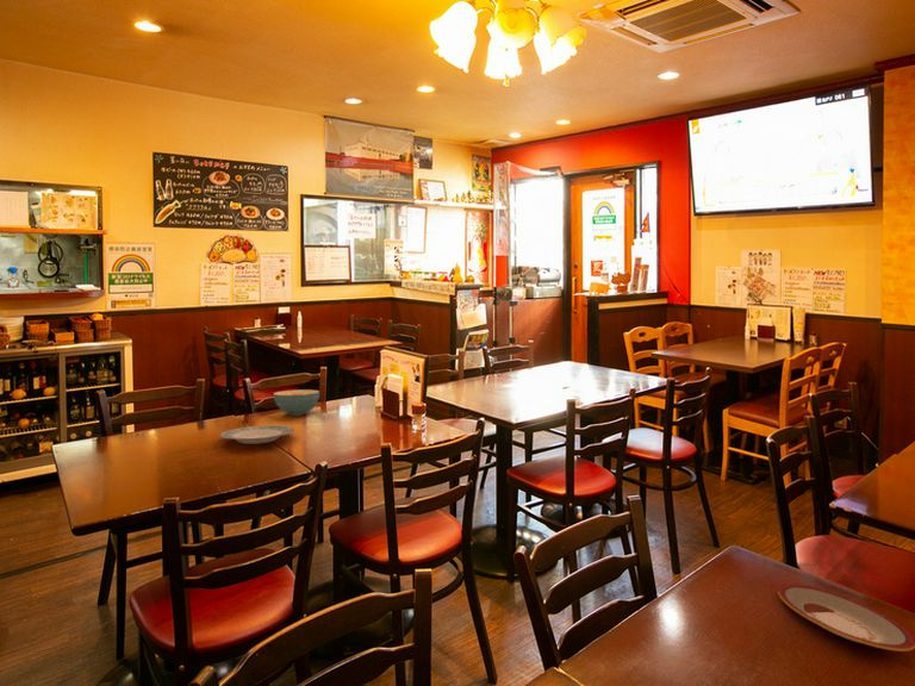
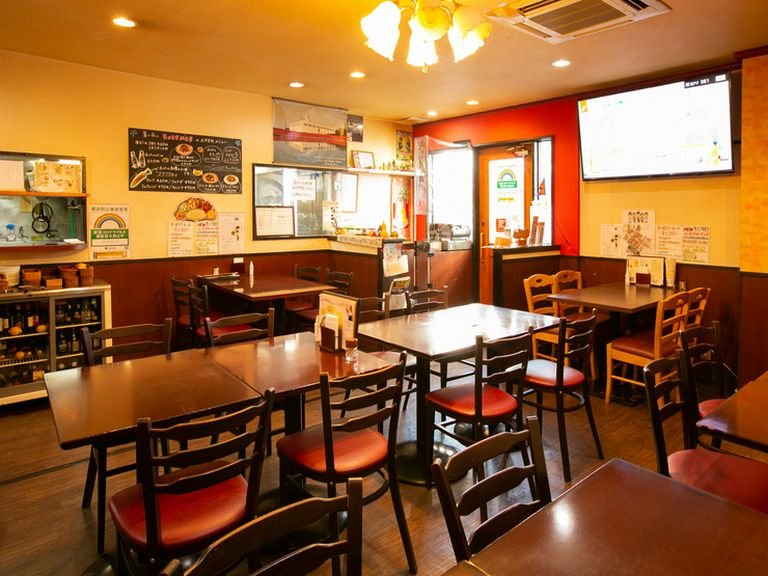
- plate (840, 618)
- plate (257, 436)
- cereal bowl (297, 403)
